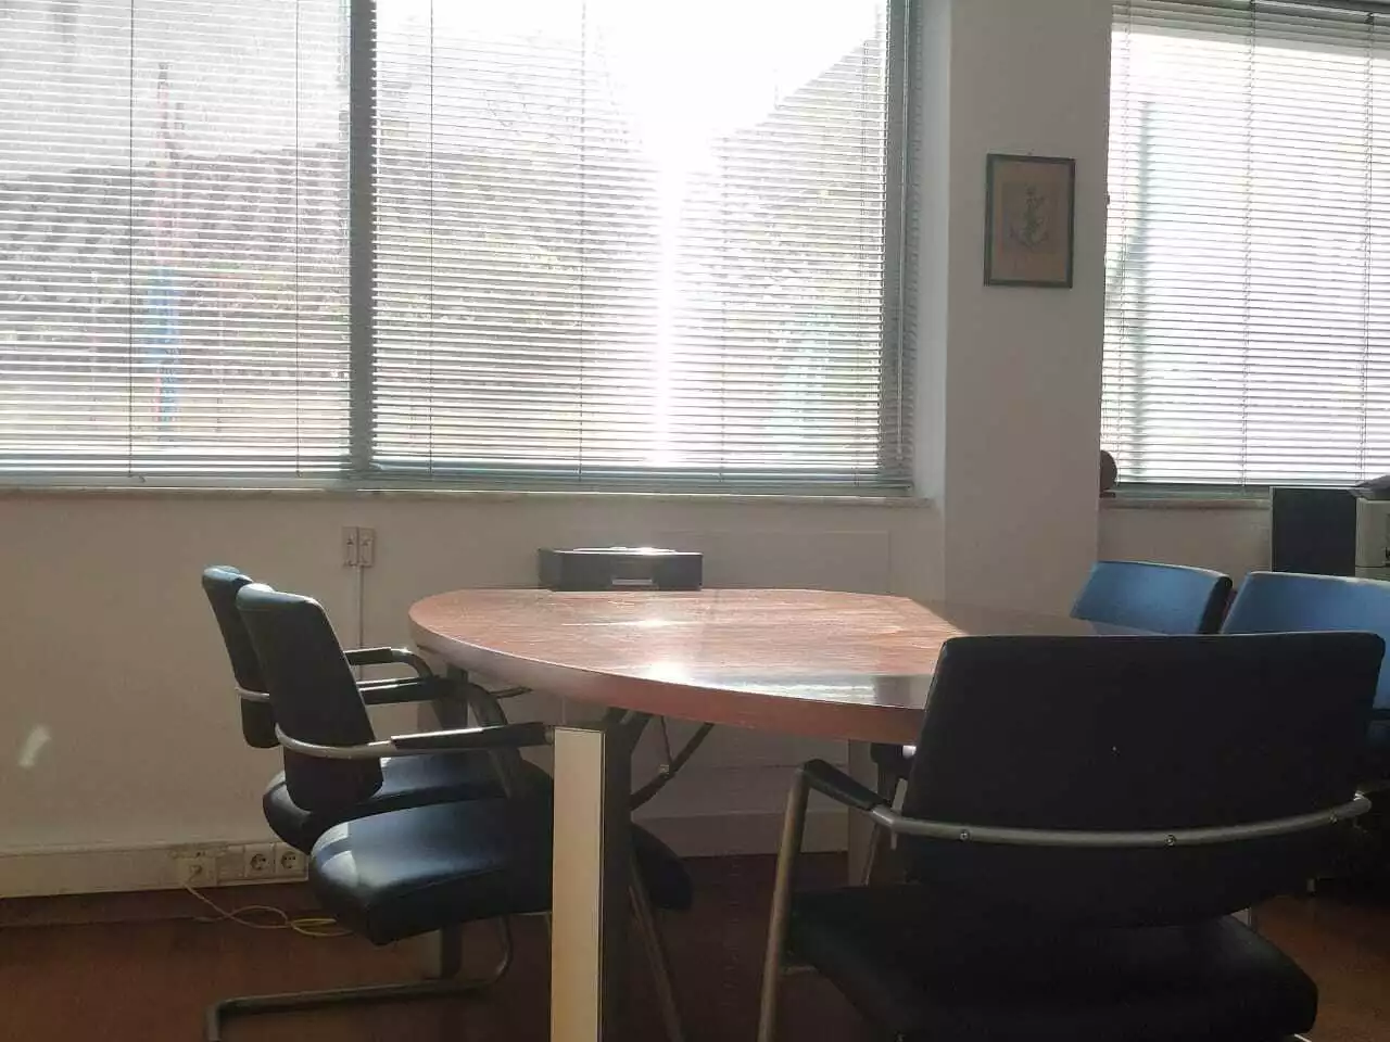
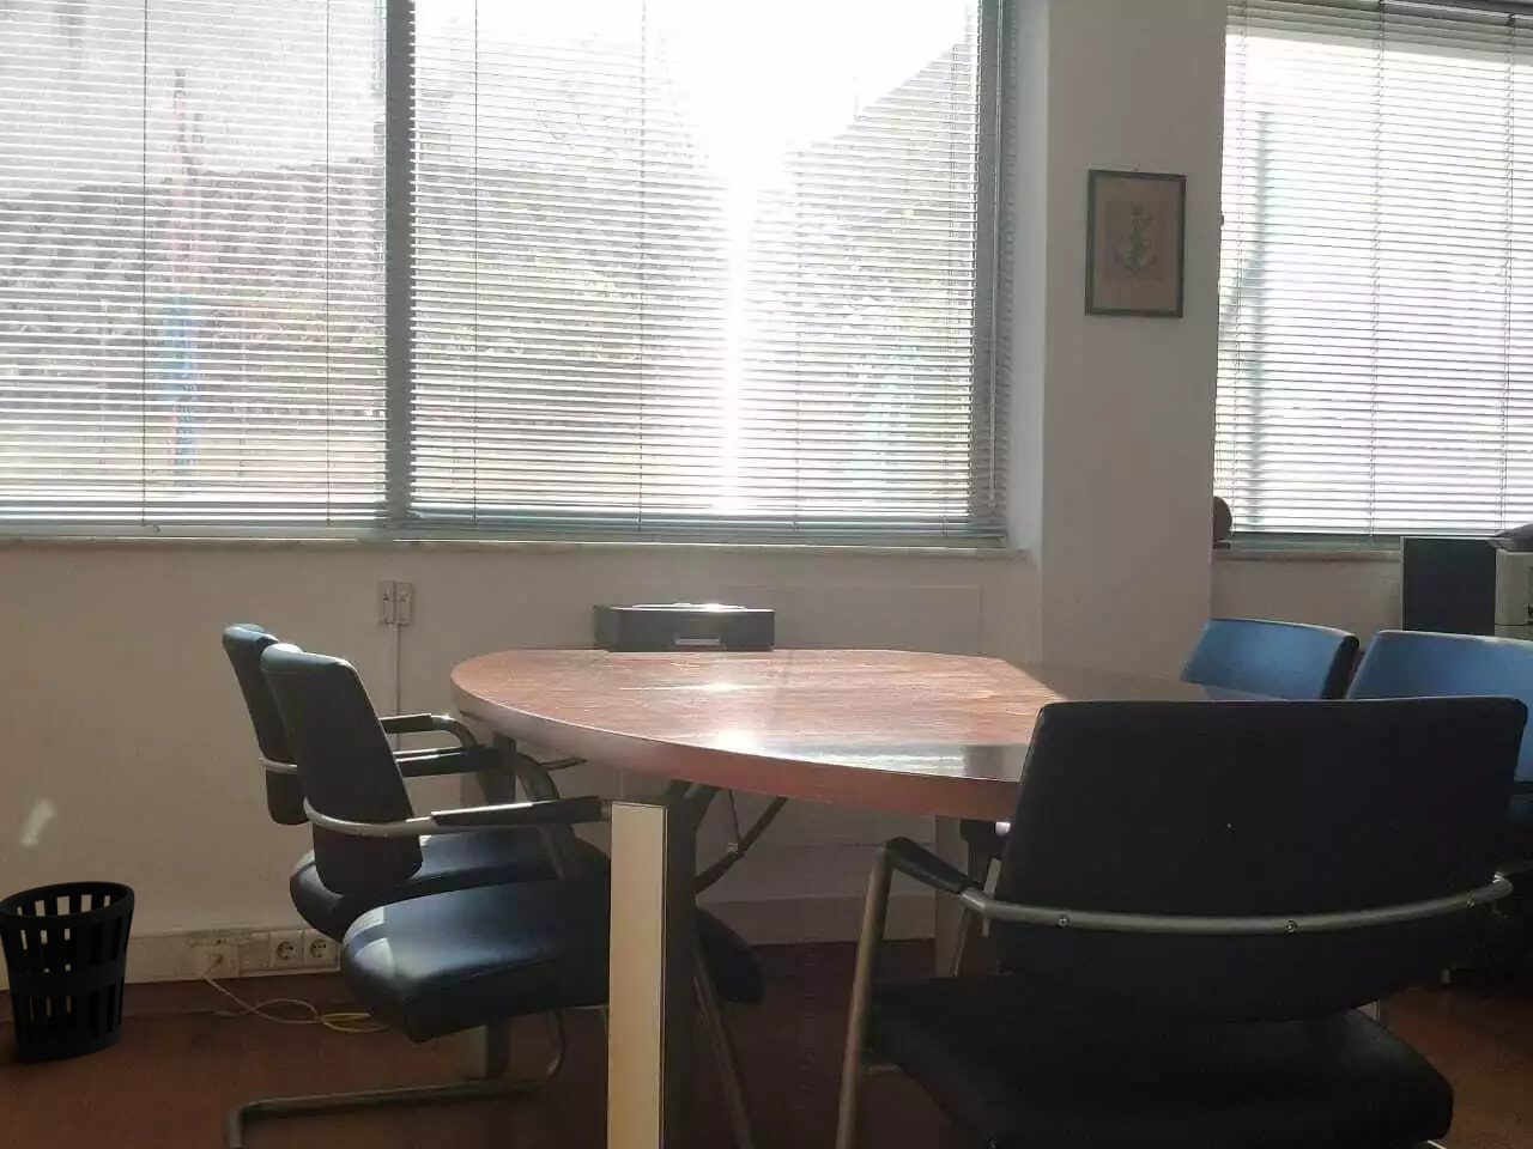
+ wastebasket (68, 970)
